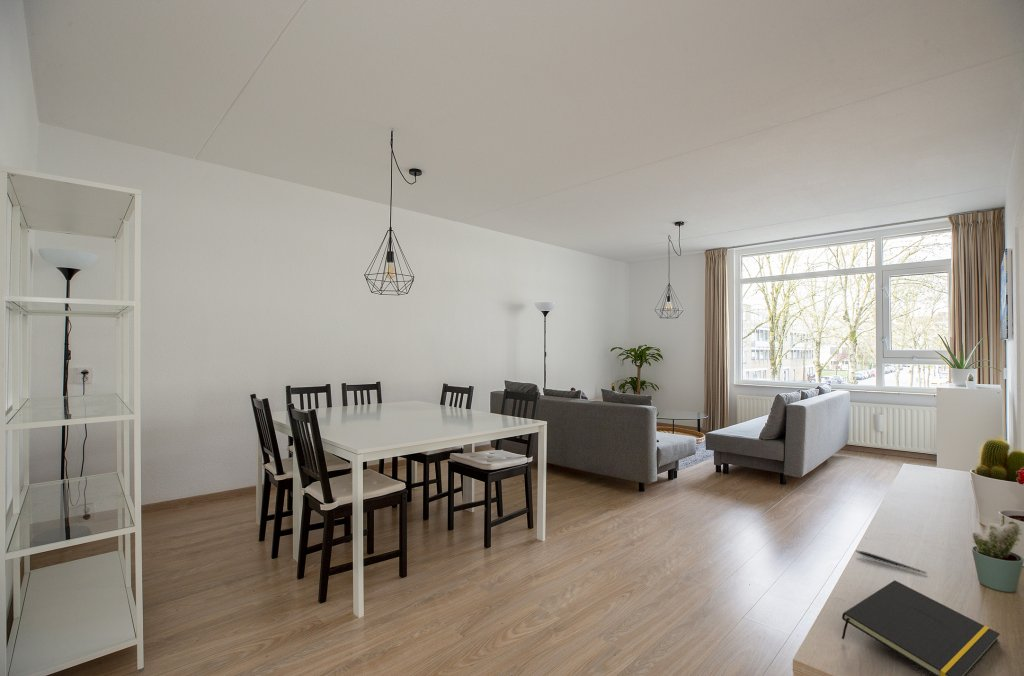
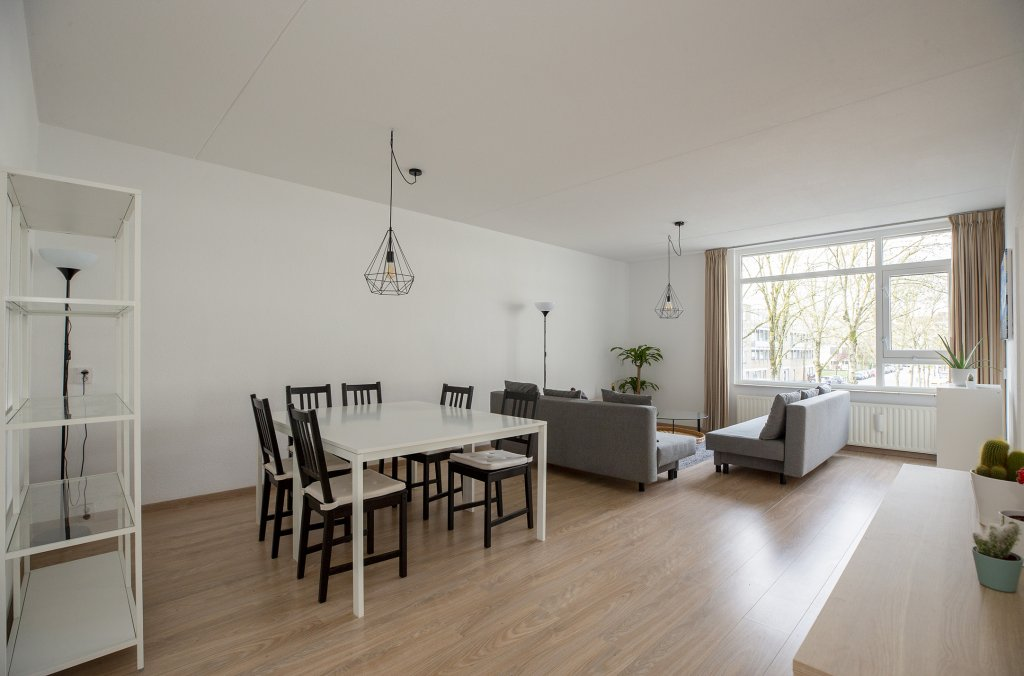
- pen (889, 561)
- notepad (920, 626)
